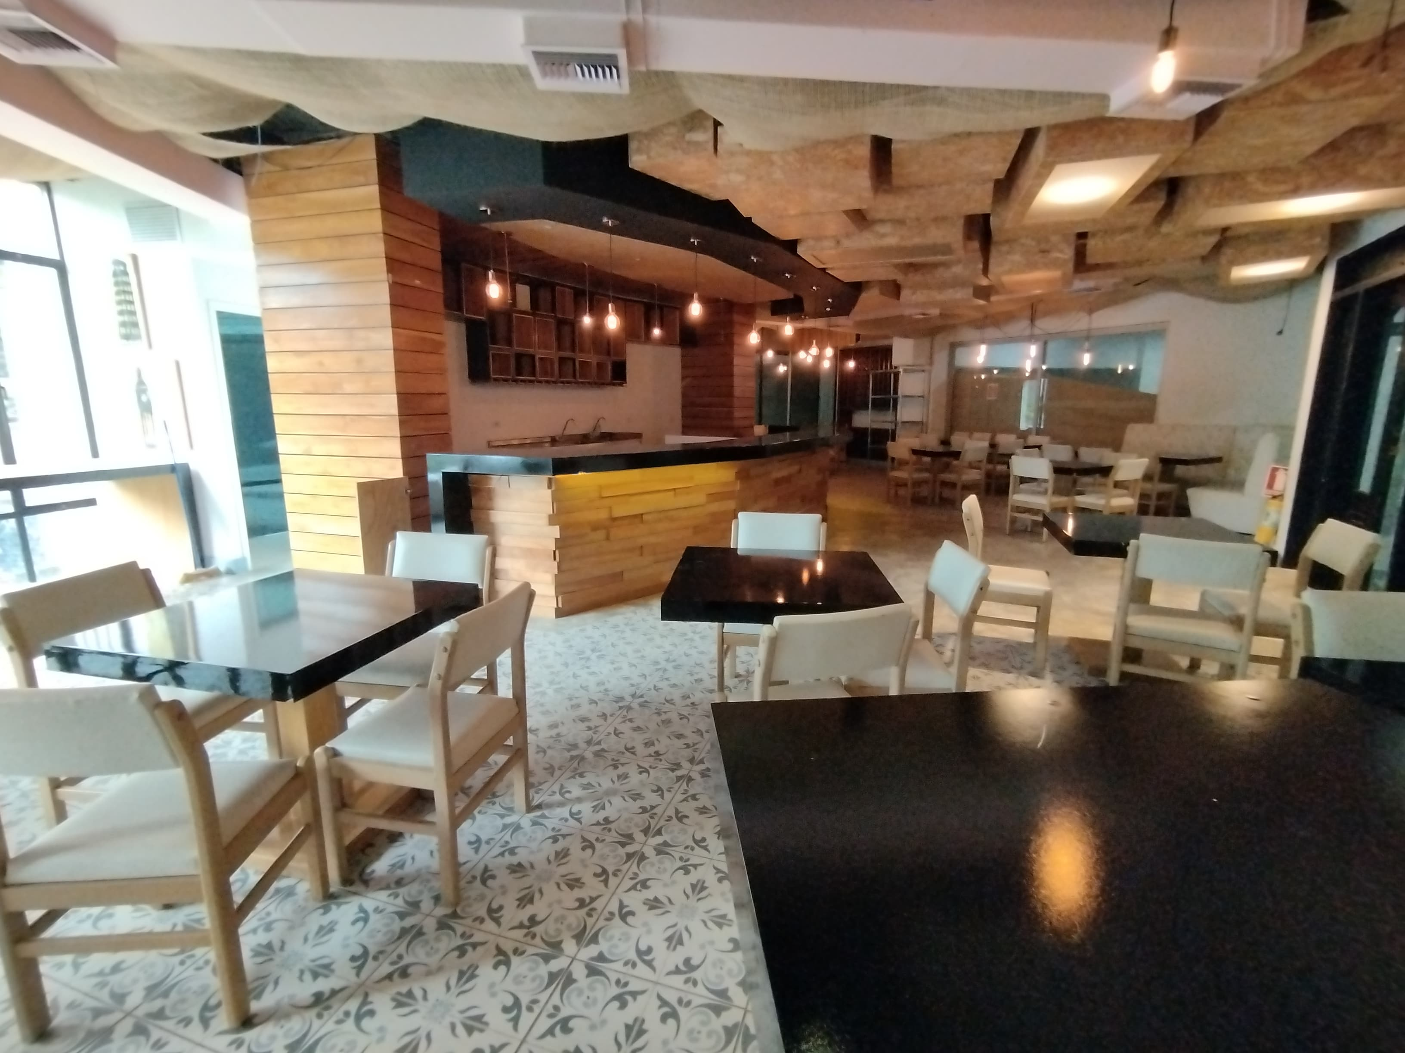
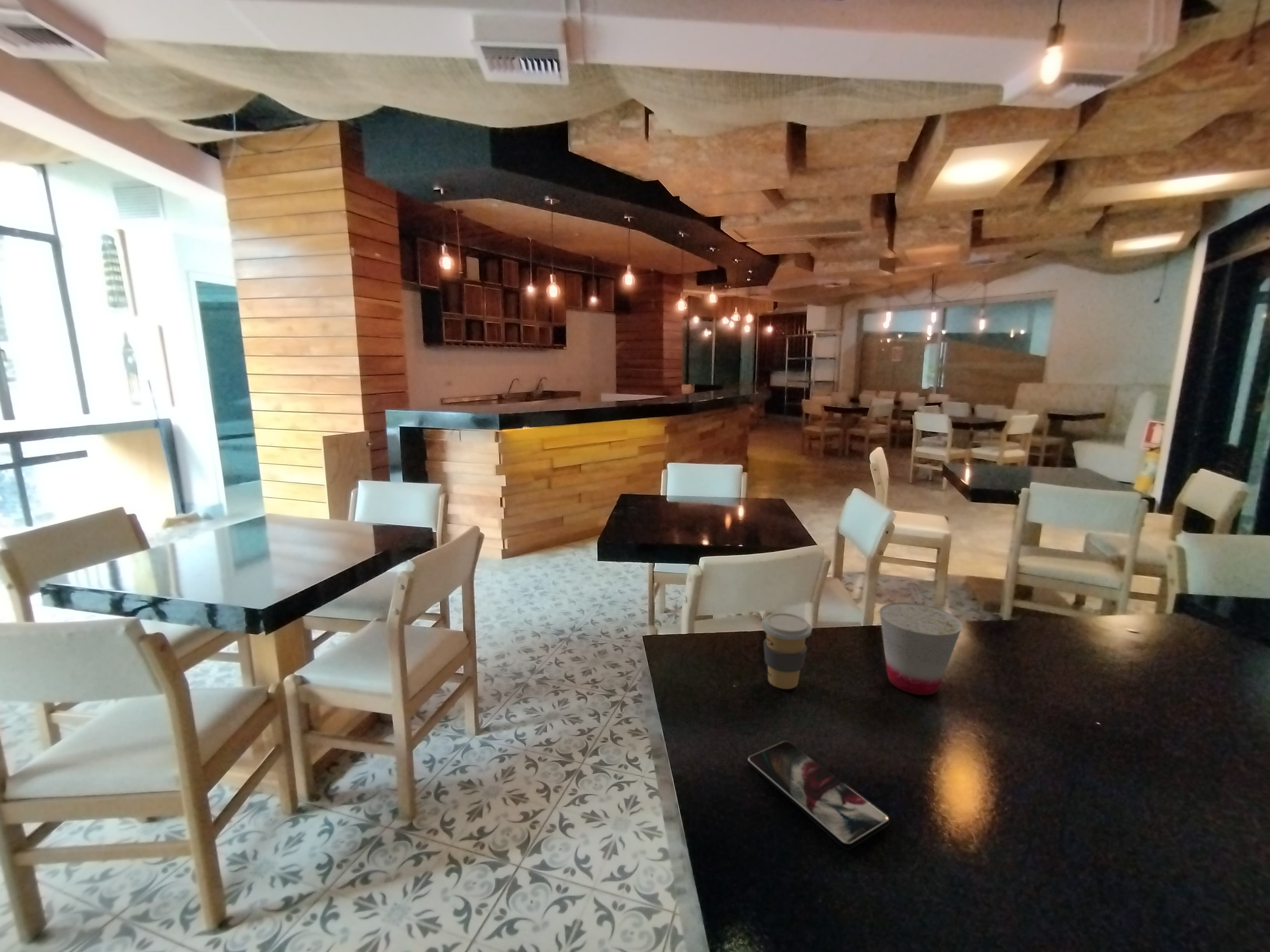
+ coffee cup (785, 651)
+ cup (916, 651)
+ smartphone (813, 789)
